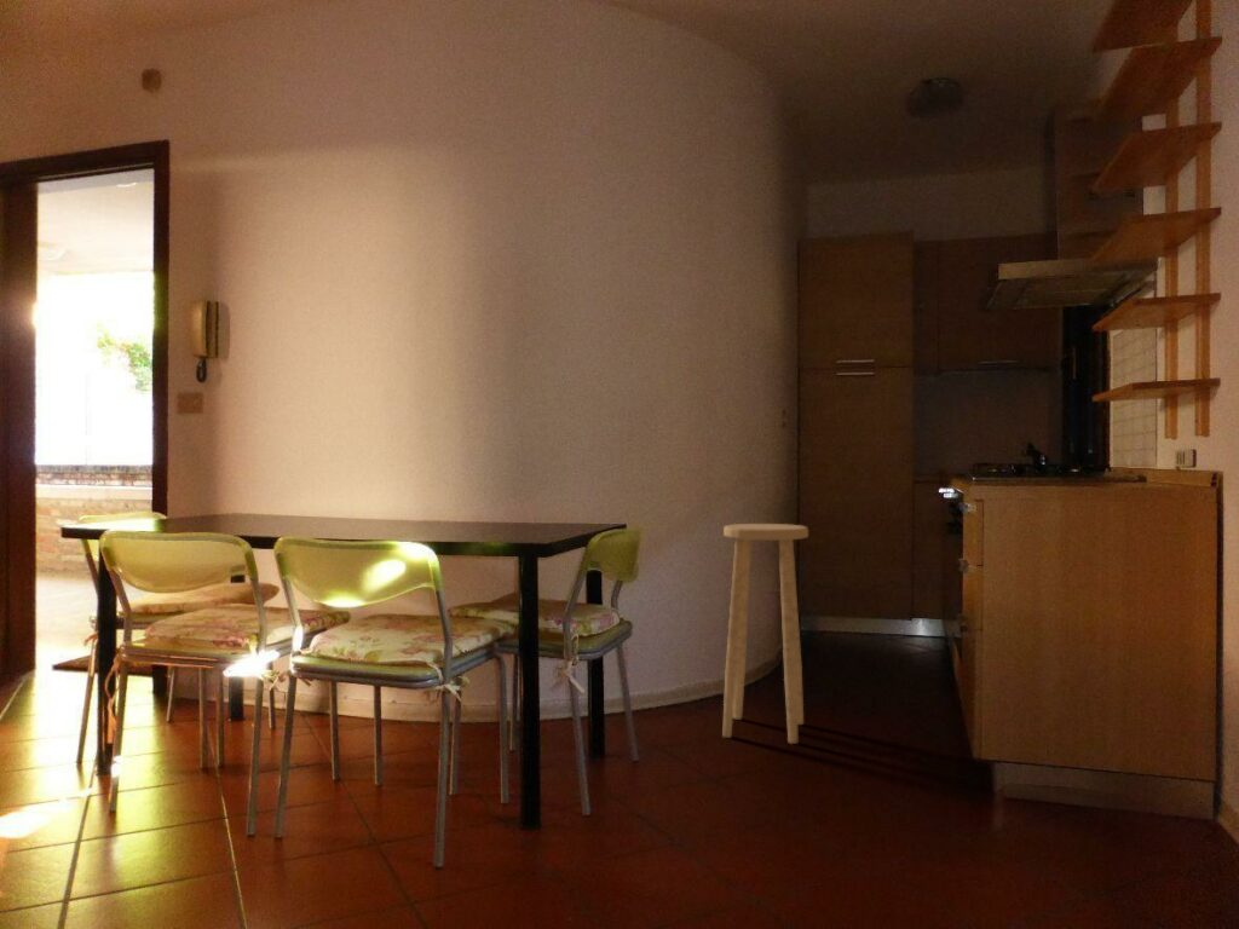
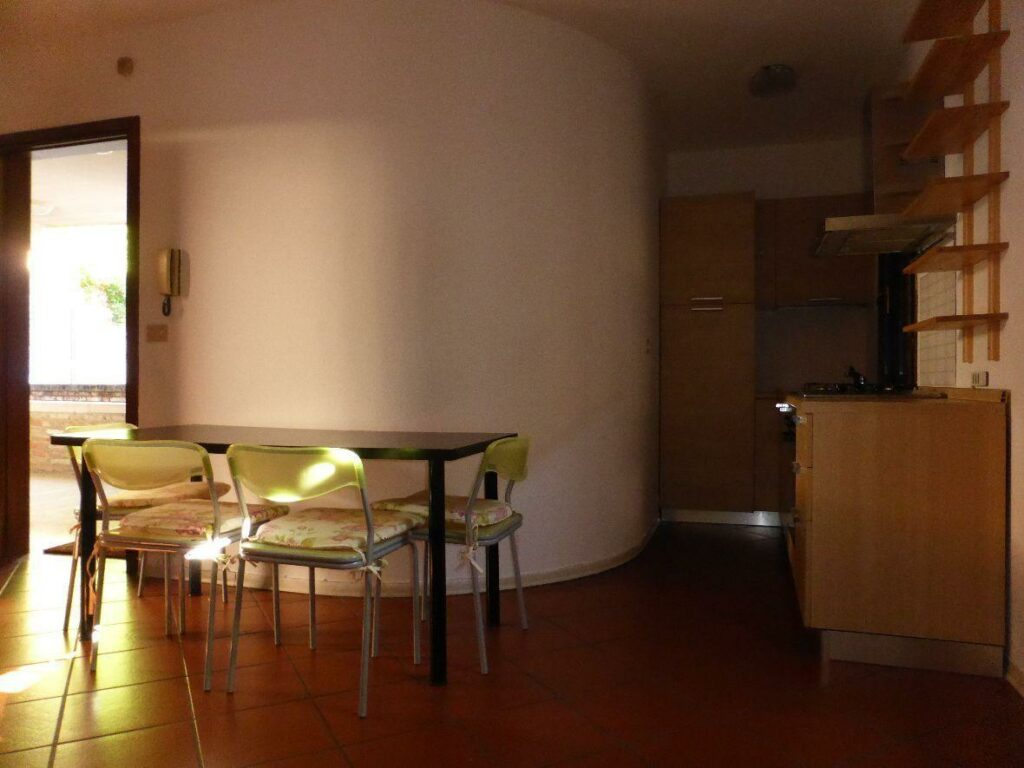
- stool (783, 628)
